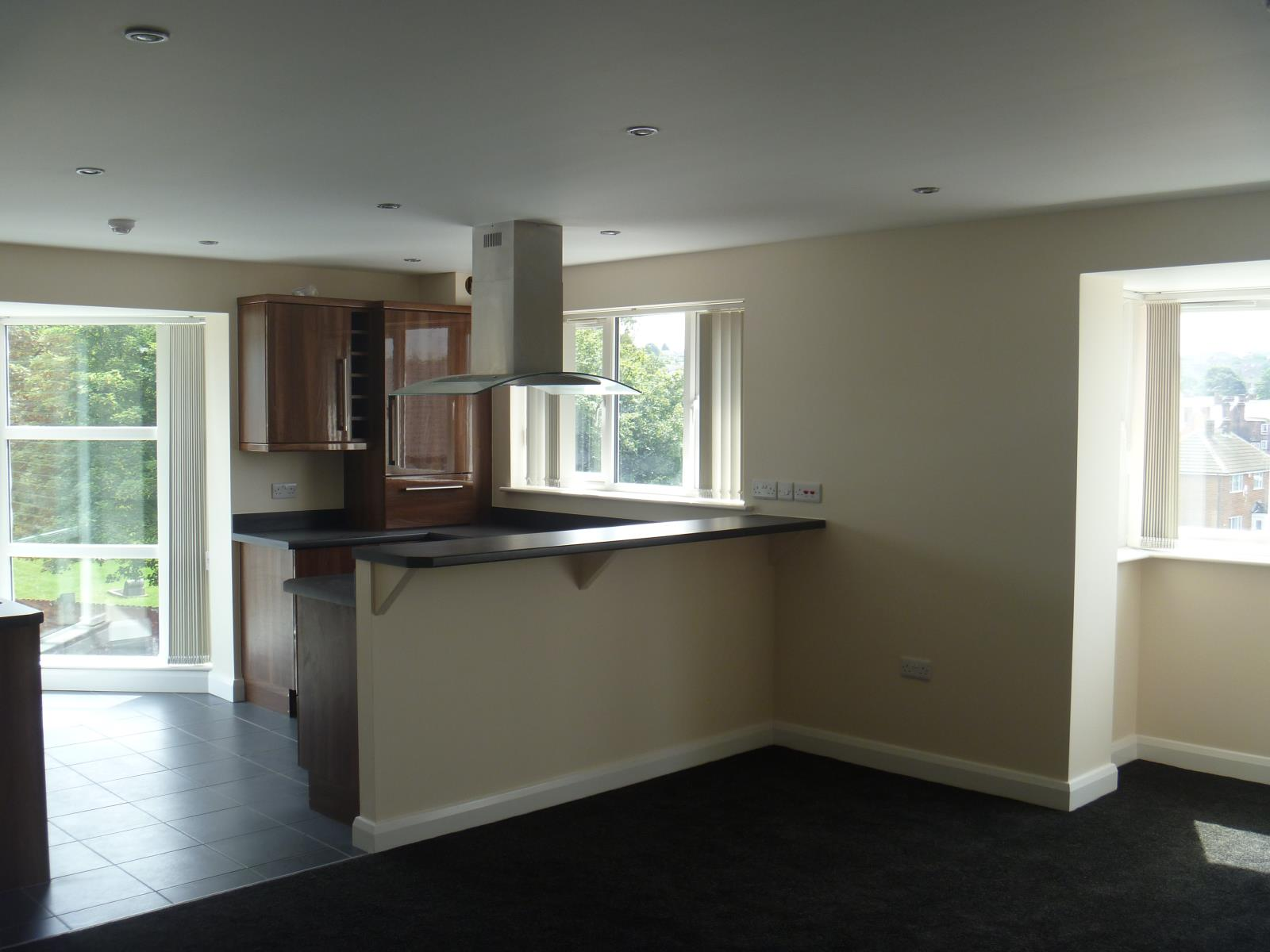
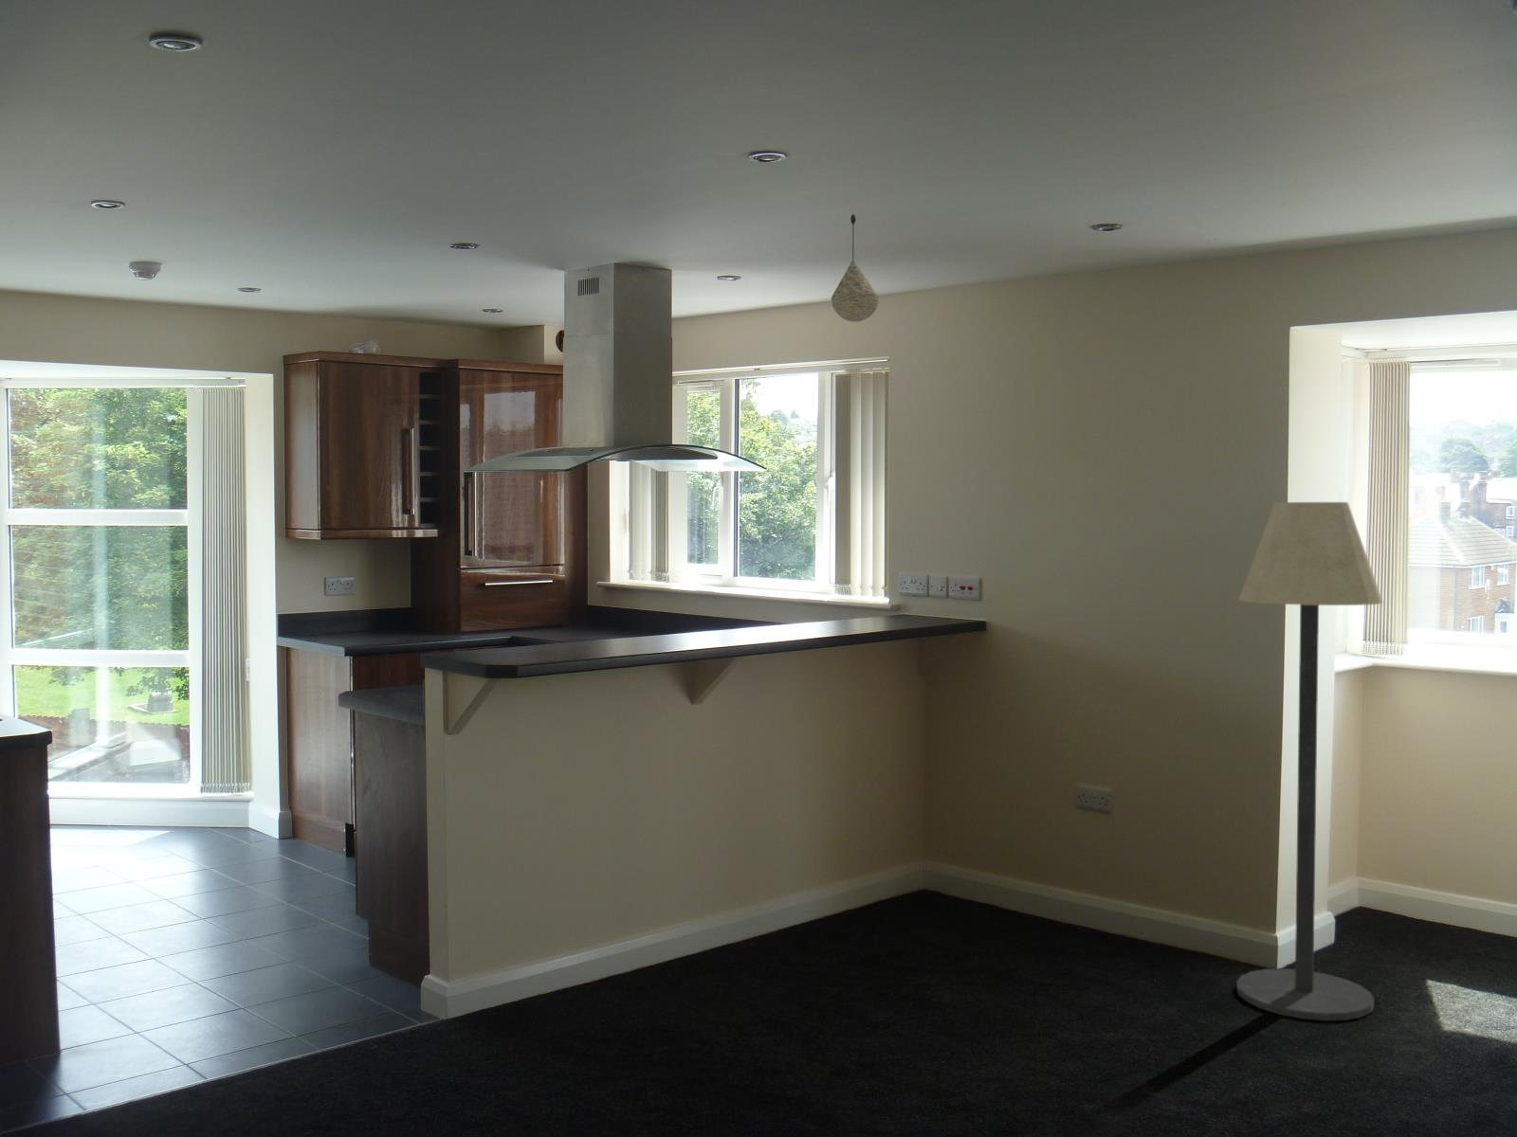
+ floor lamp (1307, 750)
+ pendant light (855, 265)
